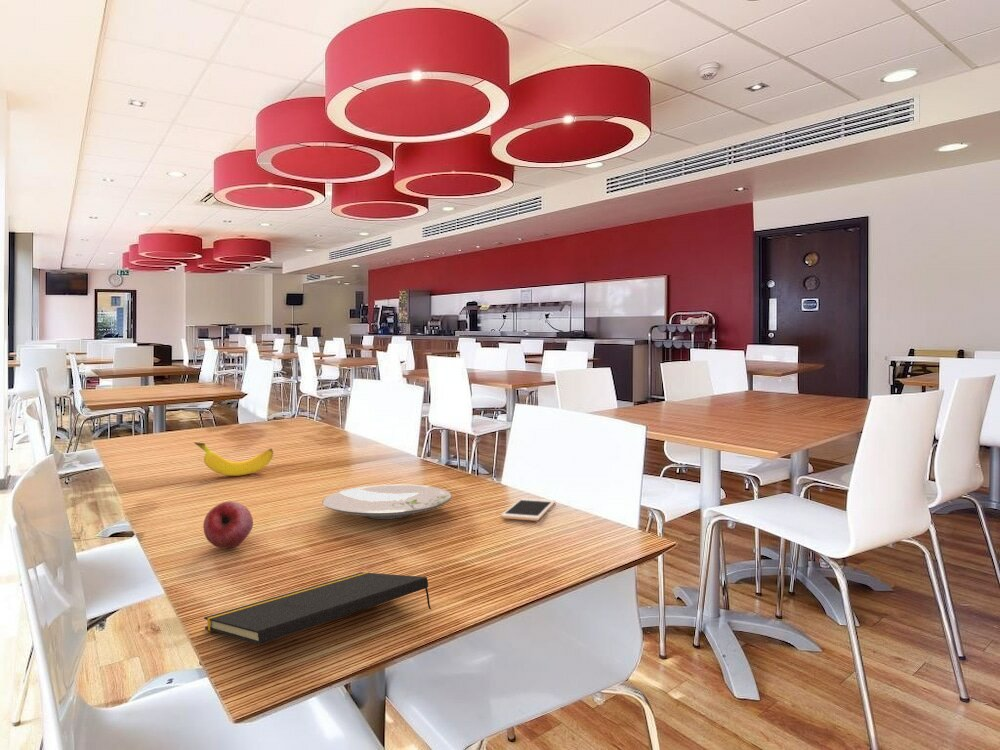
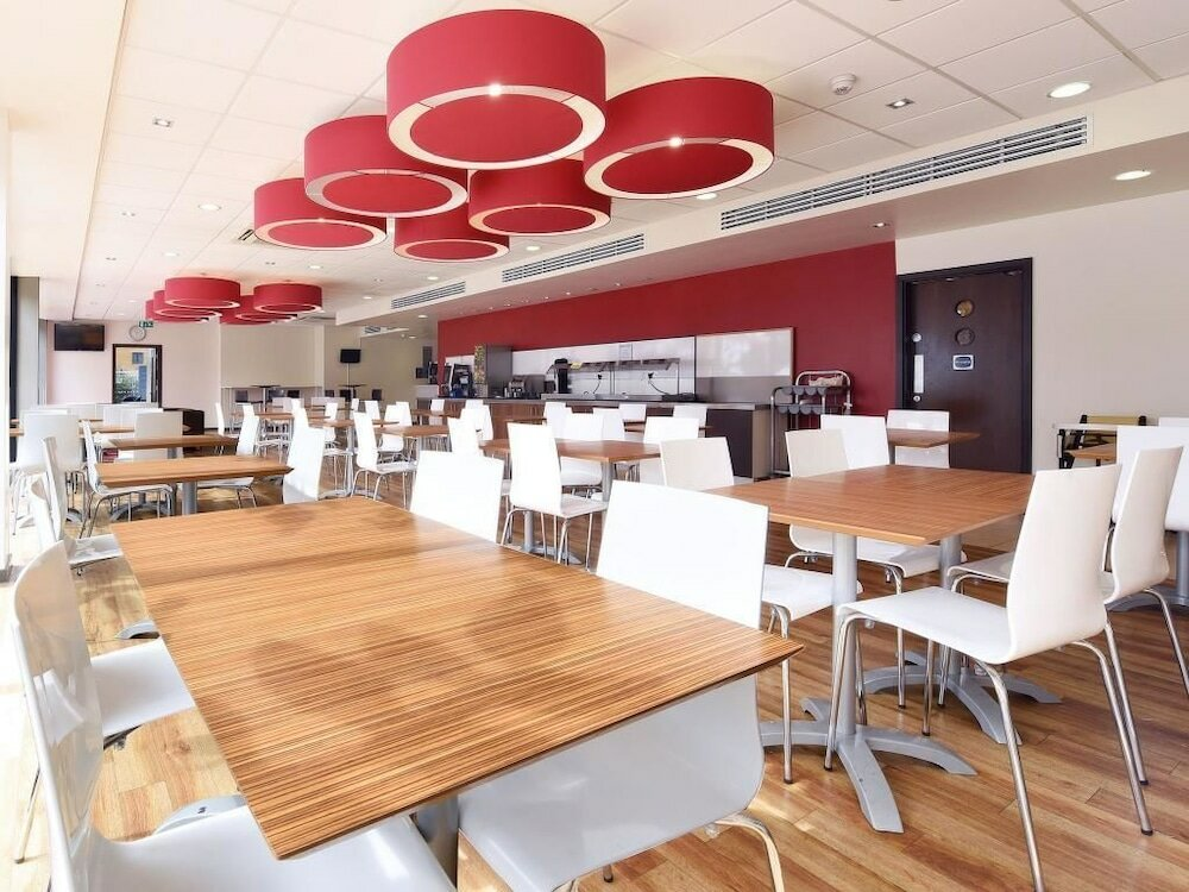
- fruit (229, 524)
- plate (388, 505)
- notepad (319, 602)
- cell phone (529, 508)
- banana (232, 461)
